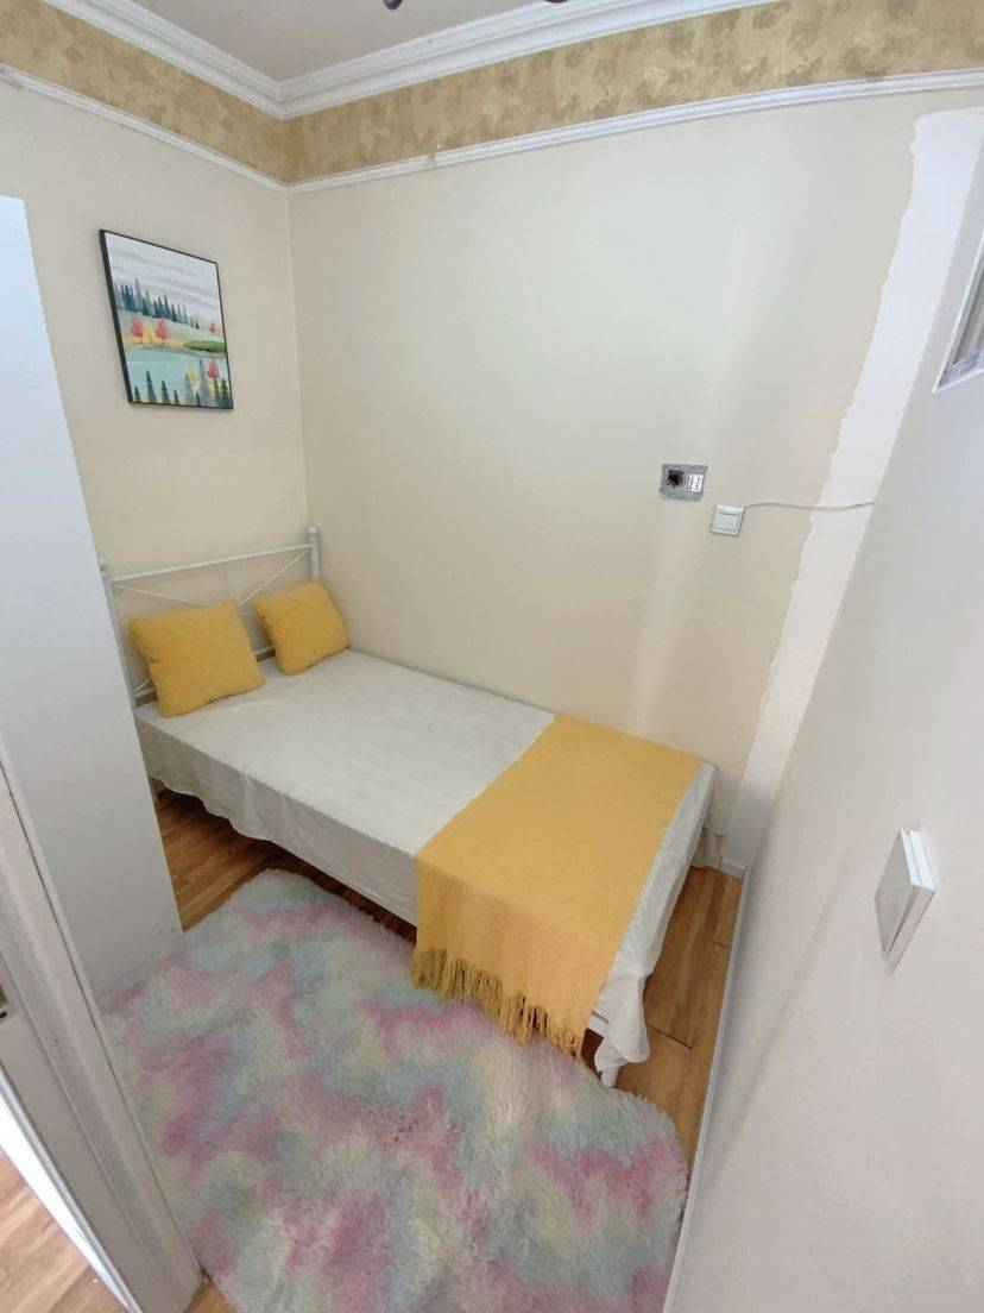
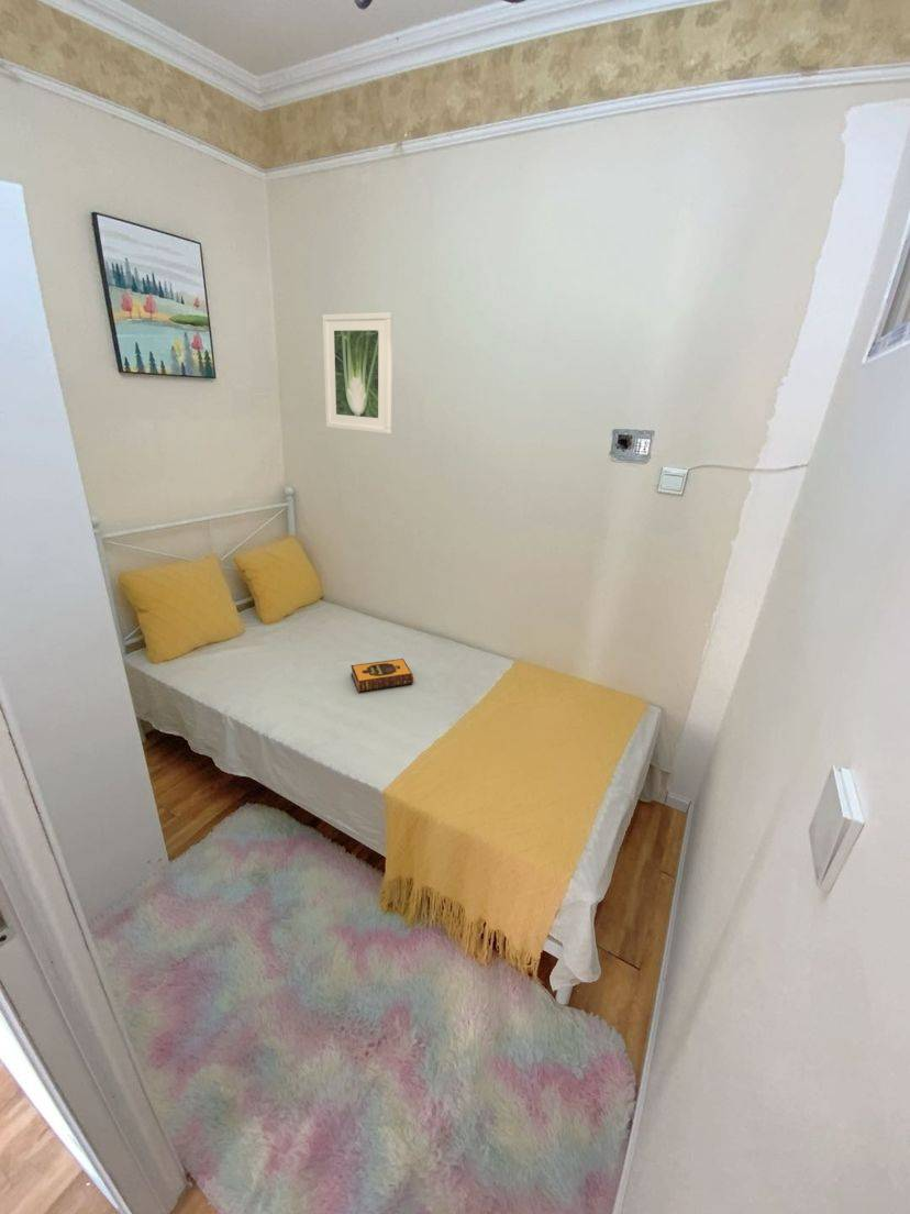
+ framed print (356, 374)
+ hardback book (381, 675)
